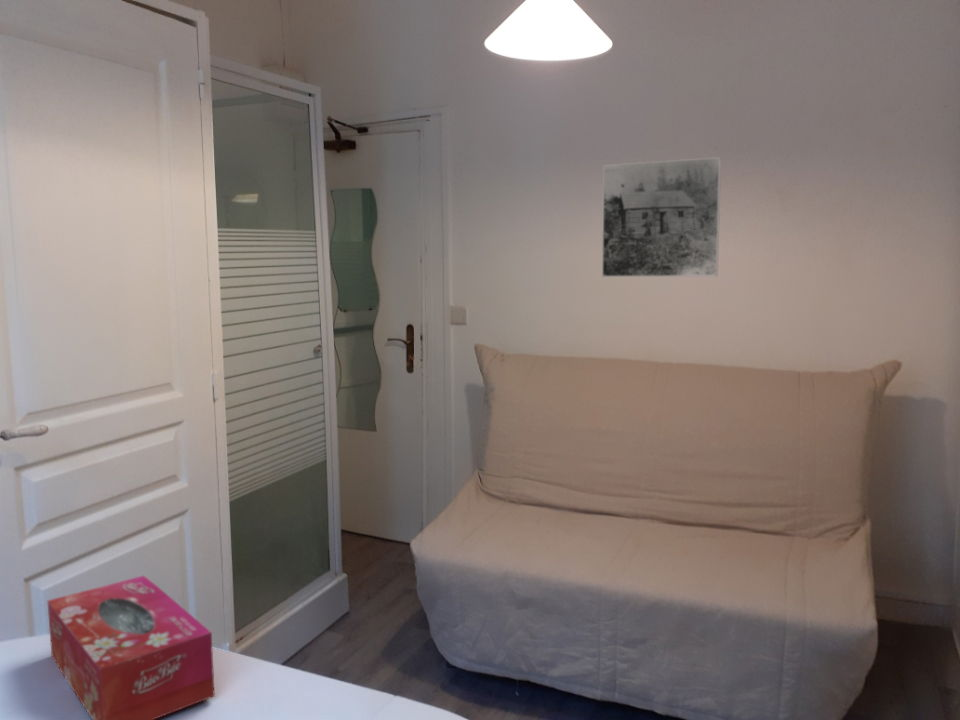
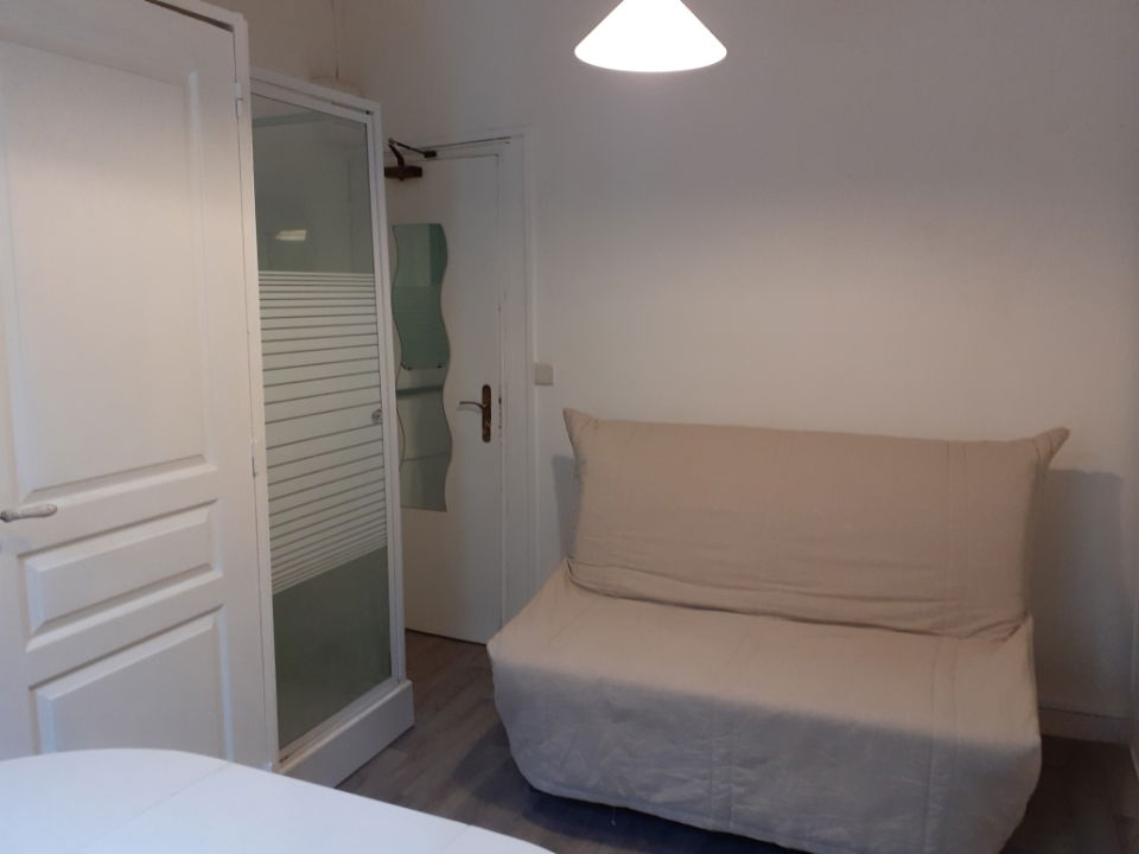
- tissue box (127, 646)
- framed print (659, 219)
